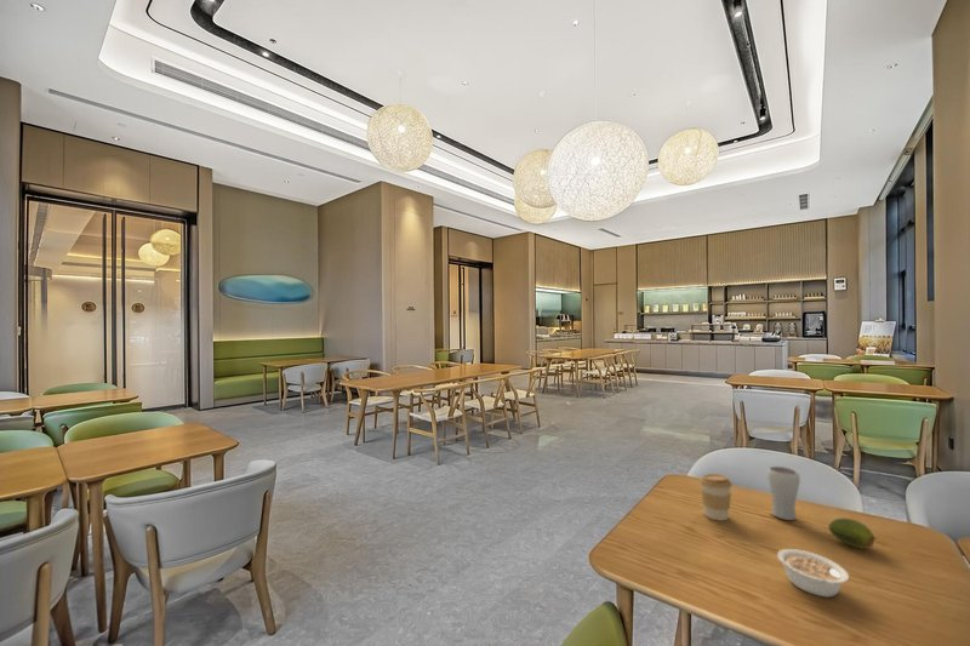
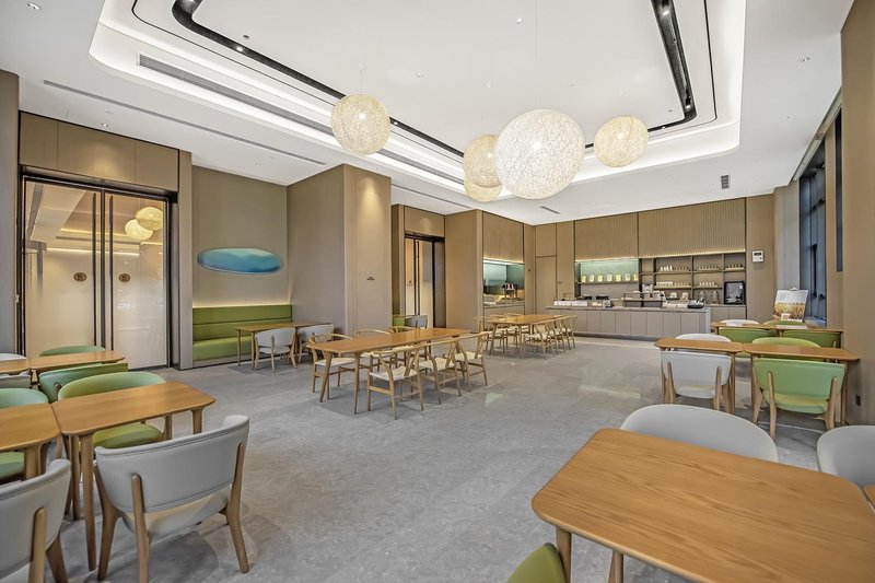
- fruit (851, 532)
- drinking glass (783, 493)
- legume (814, 573)
- coffee cup (715, 494)
